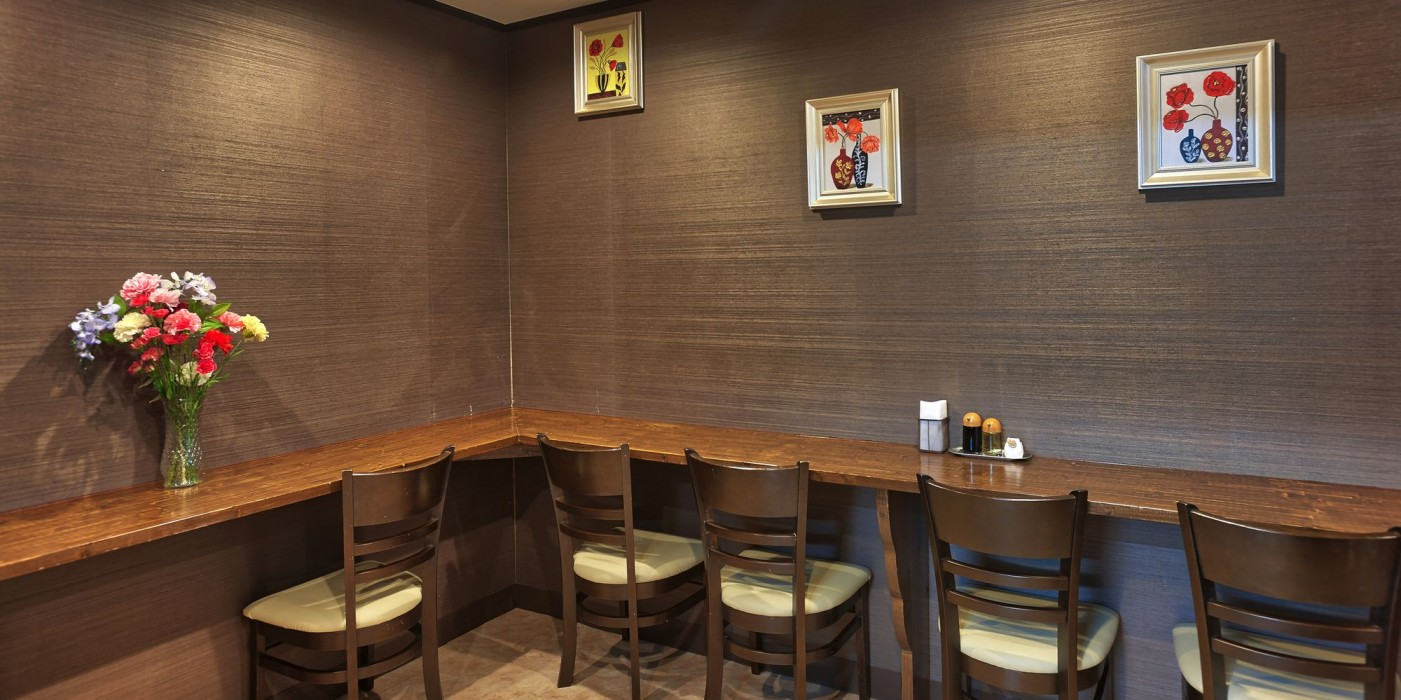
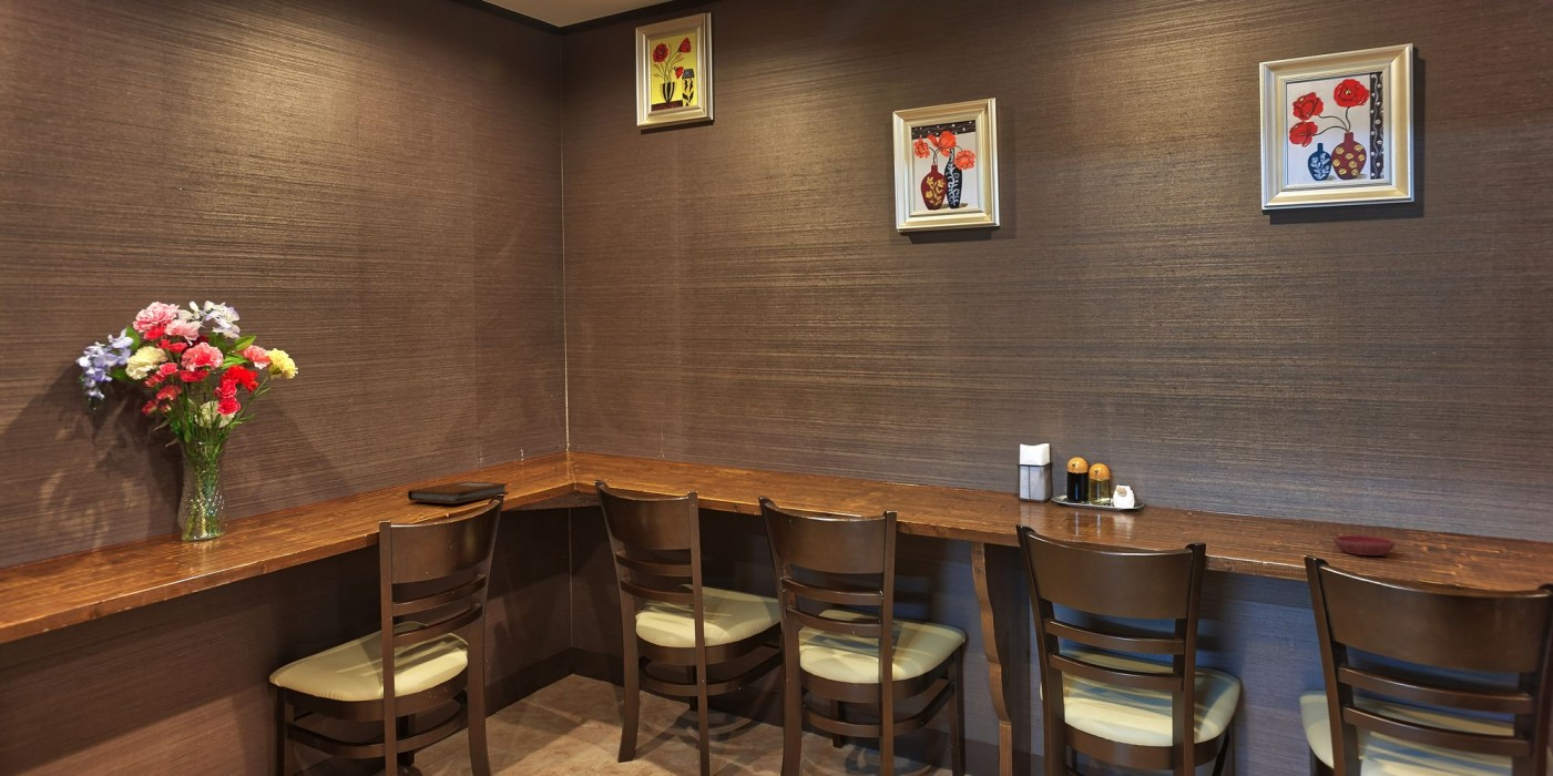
+ notebook (460, 491)
+ saucer (1363, 545)
